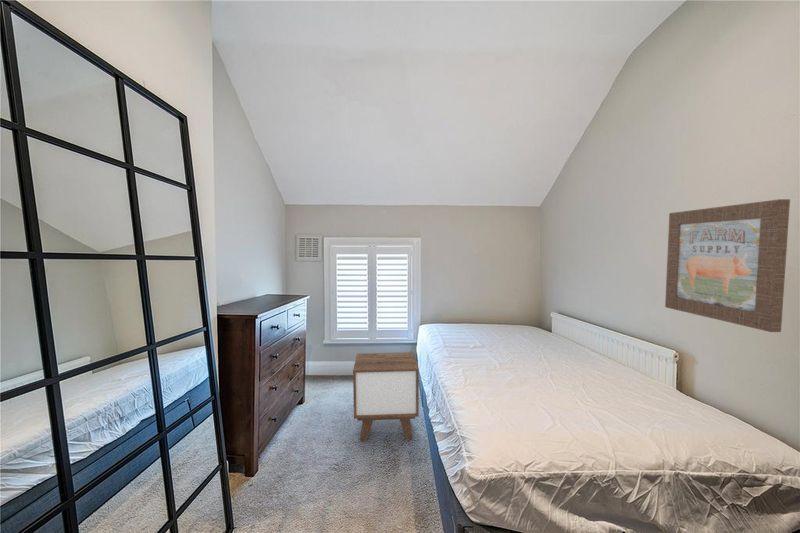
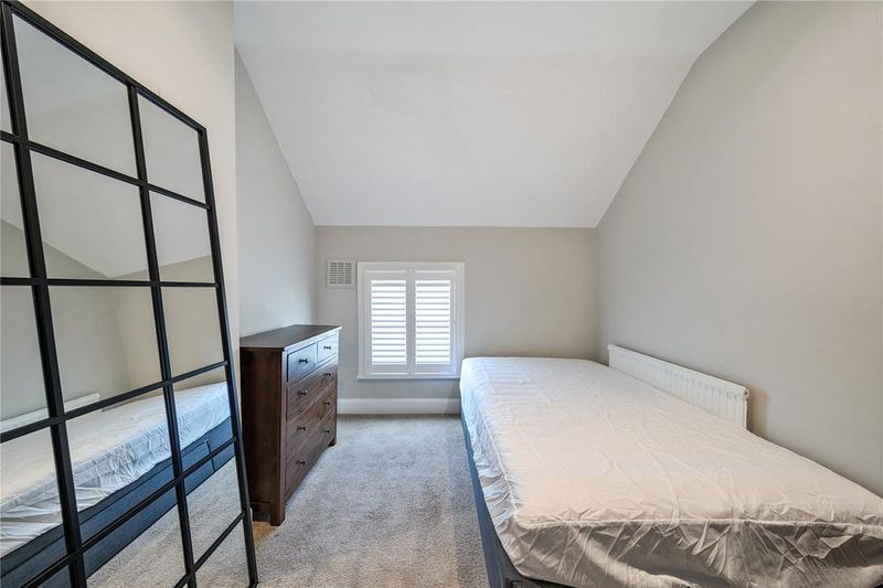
- wall art (716, 263)
- nightstand (386, 395)
